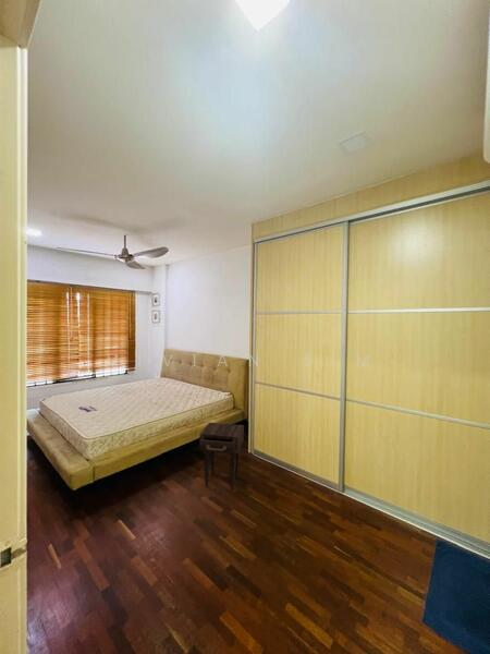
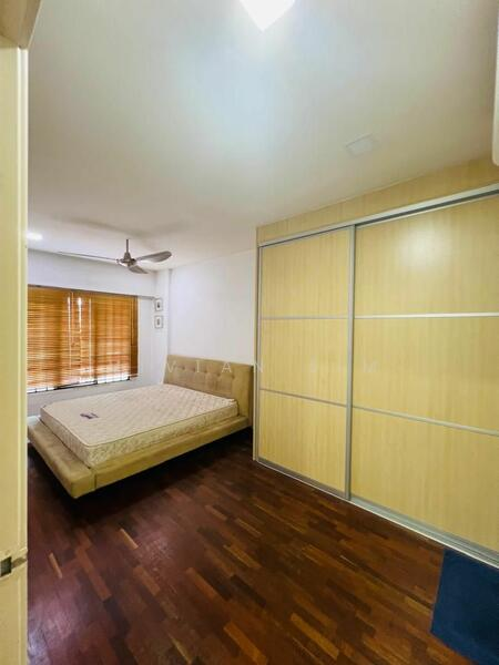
- nightstand (215, 458)
